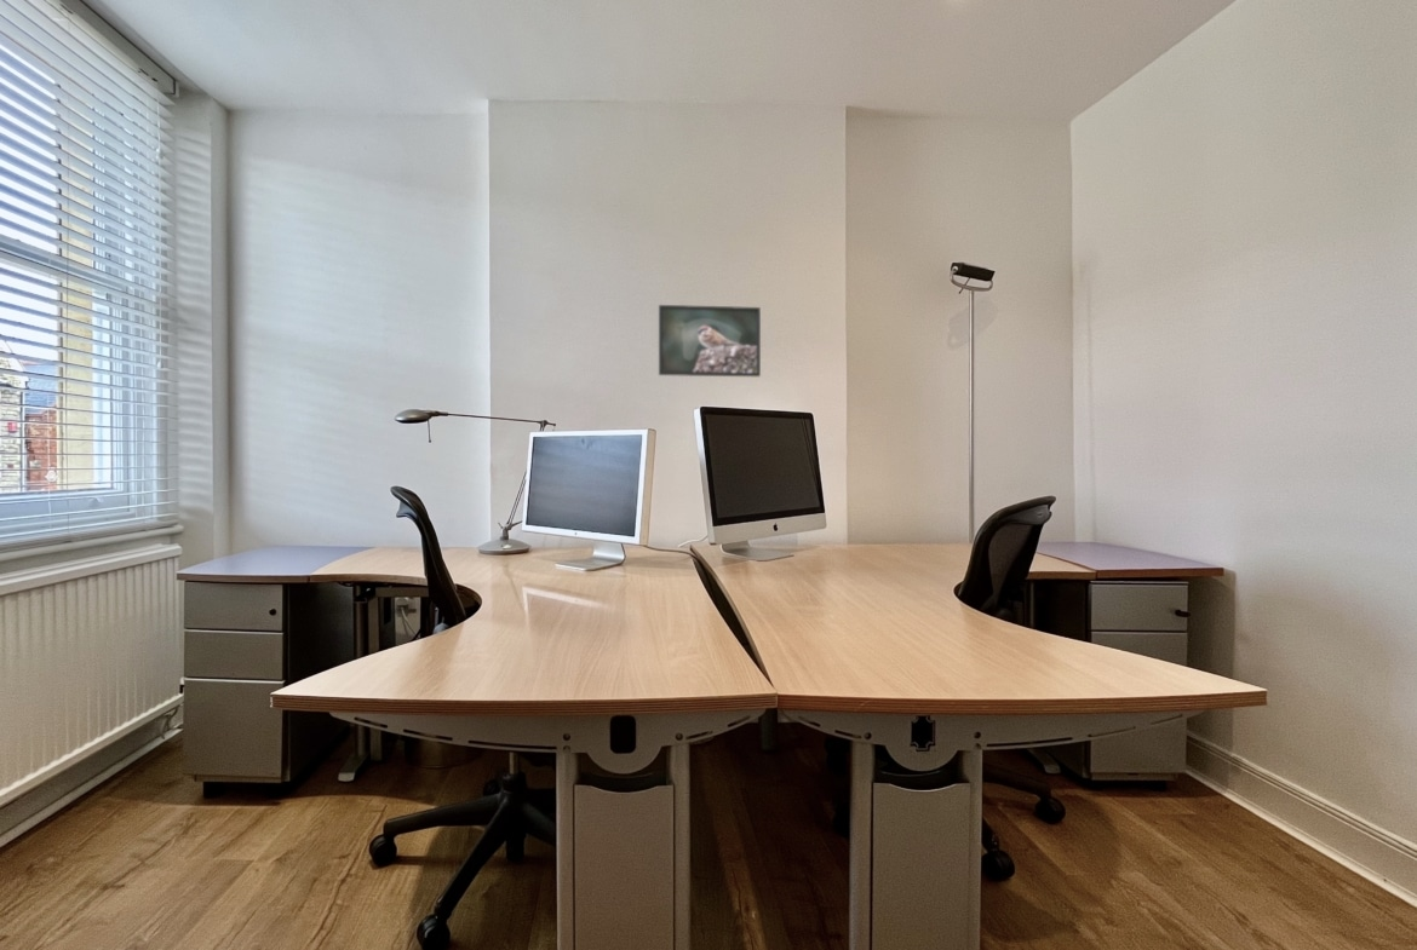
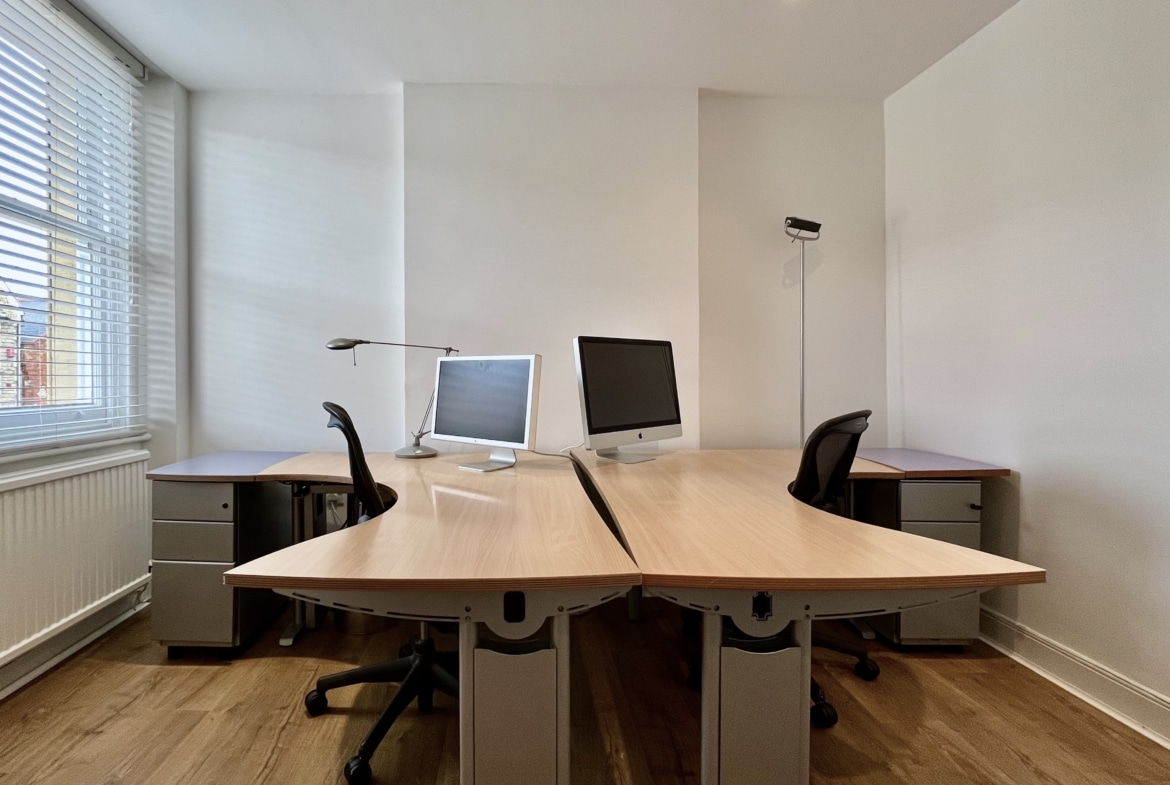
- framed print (708, 340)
